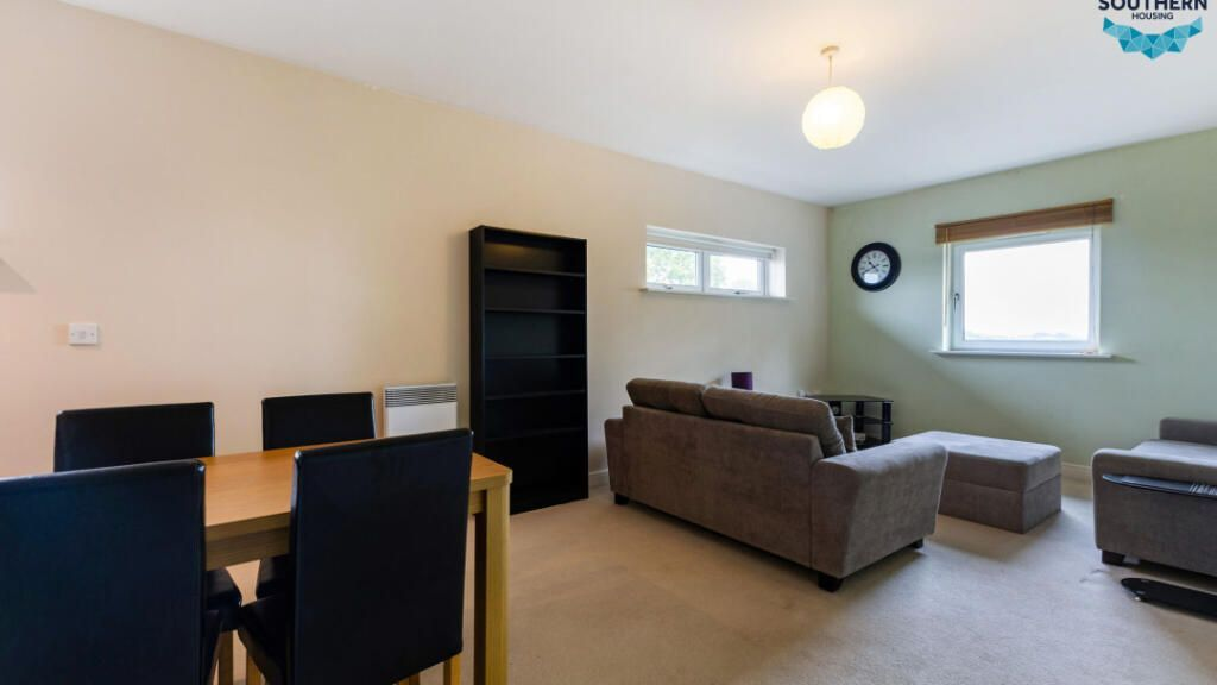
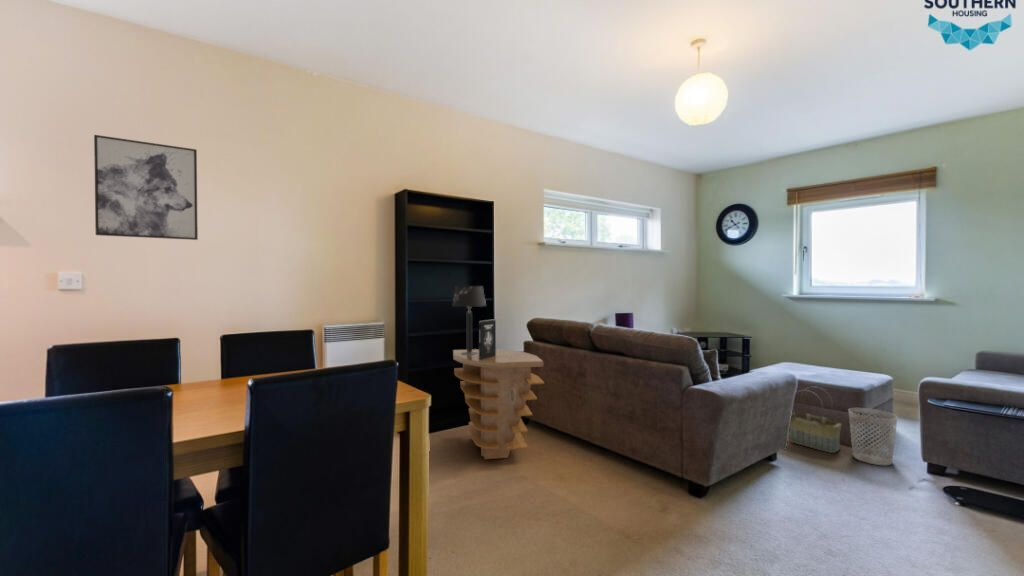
+ wastebasket (872, 436)
+ basket (812, 416)
+ wall art (148, 190)
+ book (487, 338)
+ table lamp (469, 319)
+ side table (495, 401)
